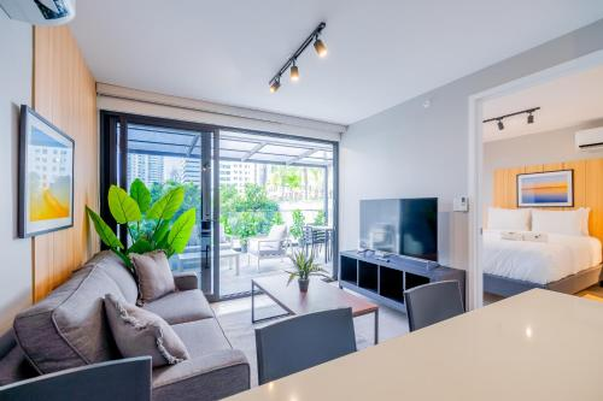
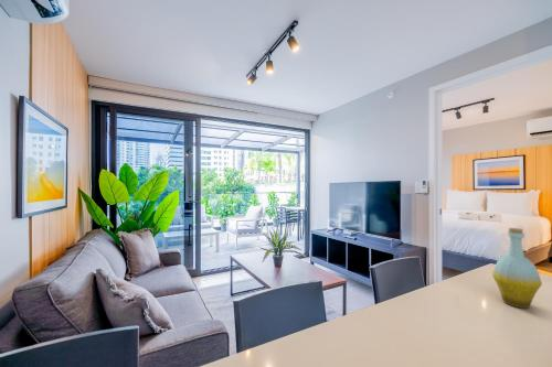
+ bottle (516, 266)
